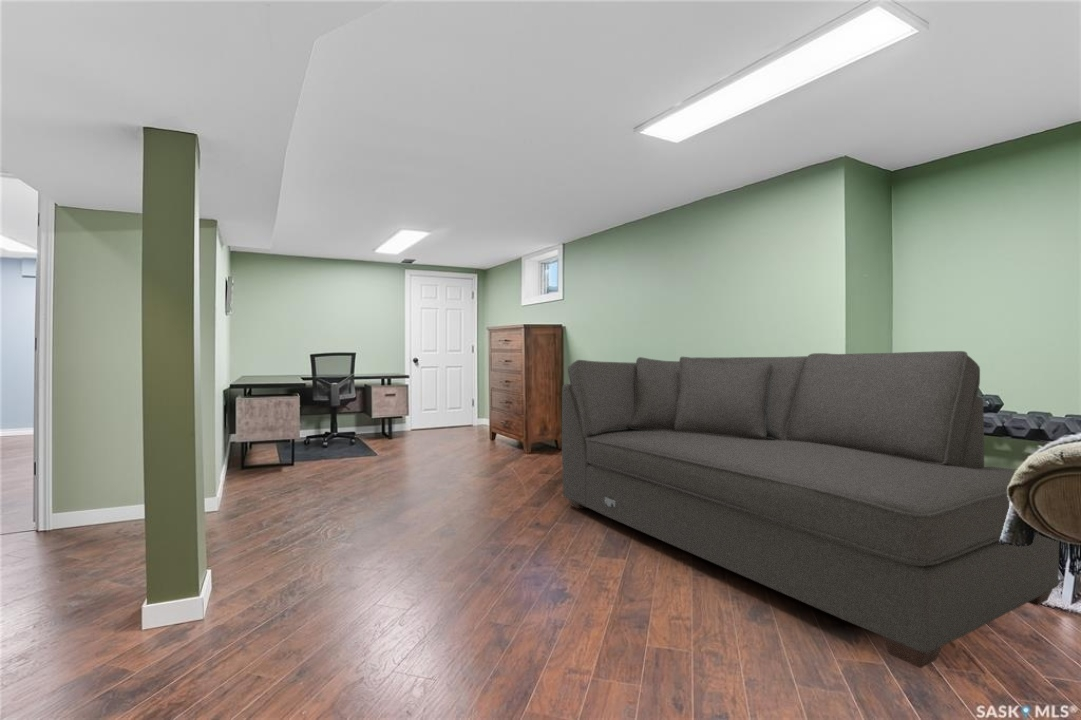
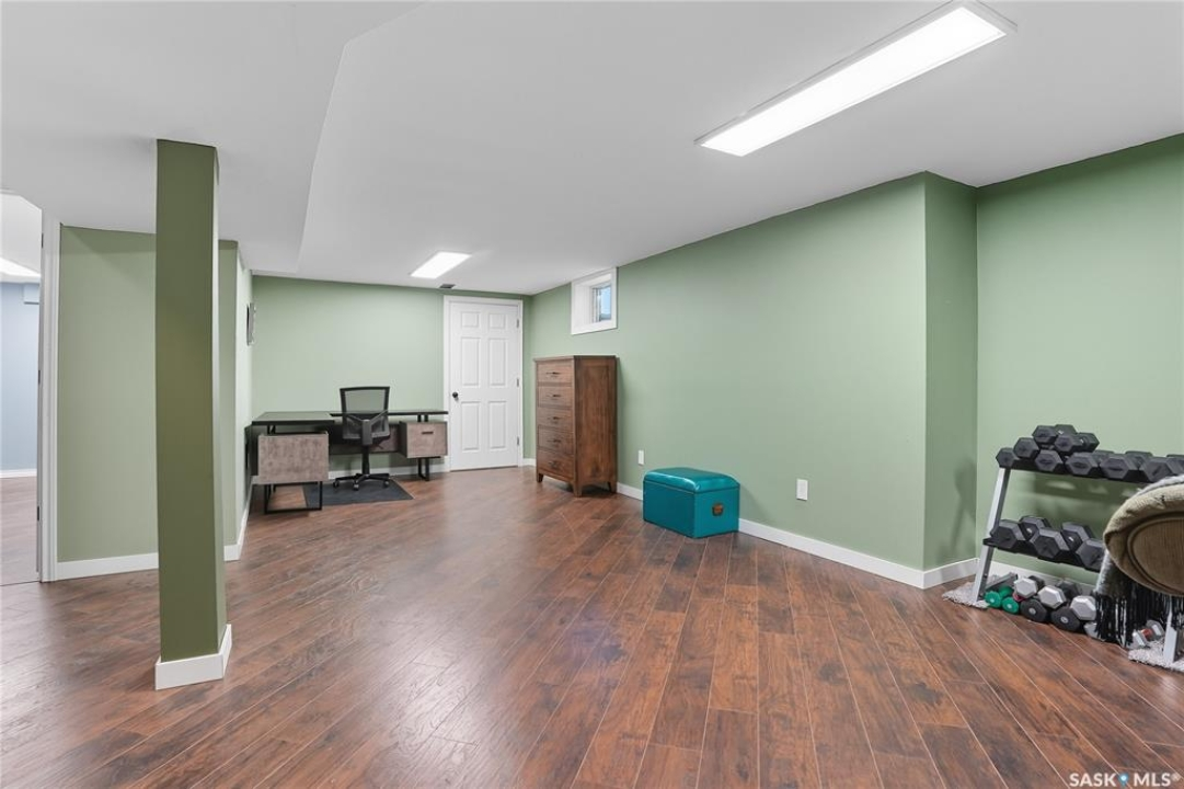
- sofa (749, 447)
